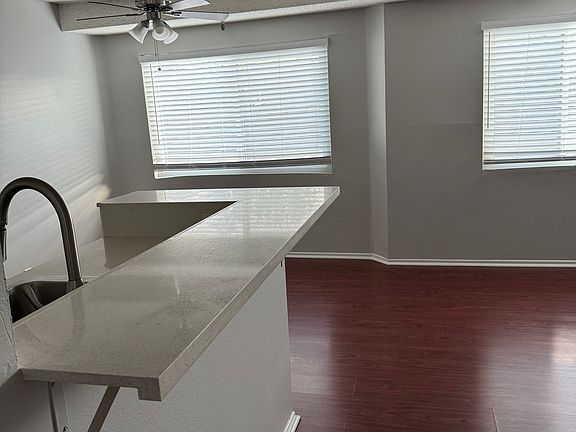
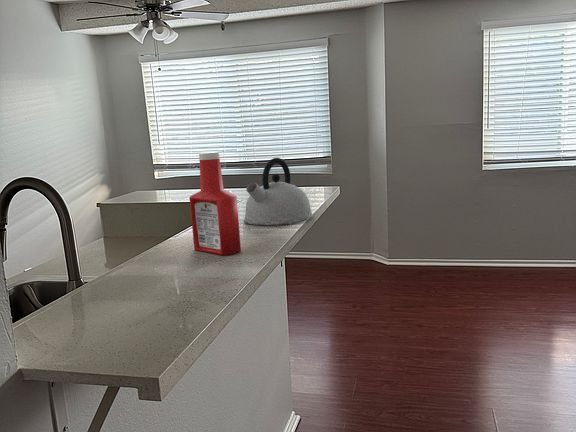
+ kettle (274, 189)
+ soap bottle (213, 201)
